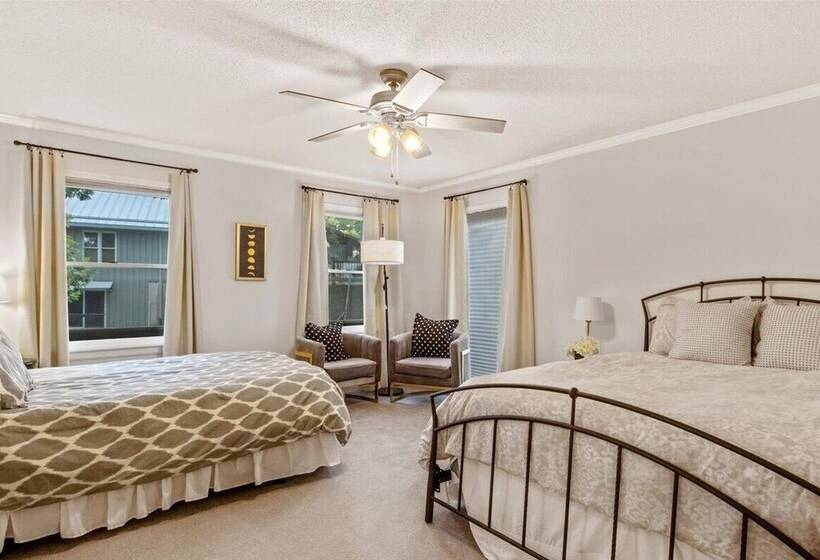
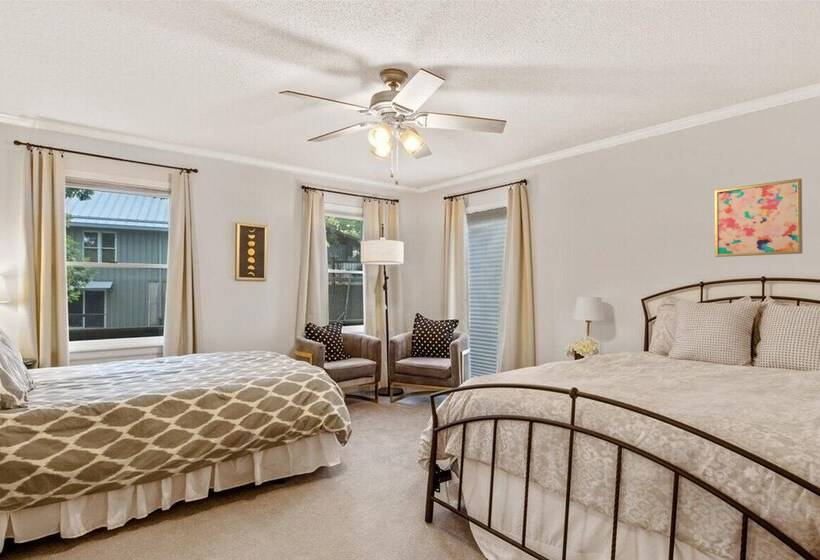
+ wall art (756, 220)
